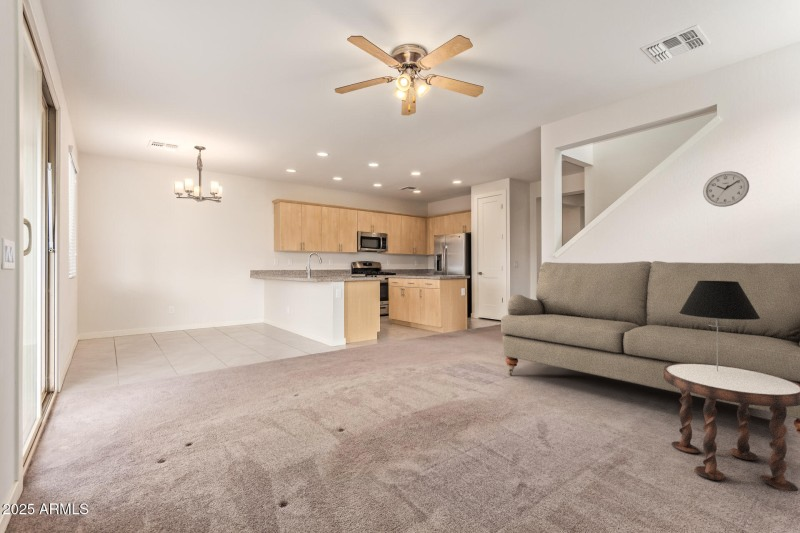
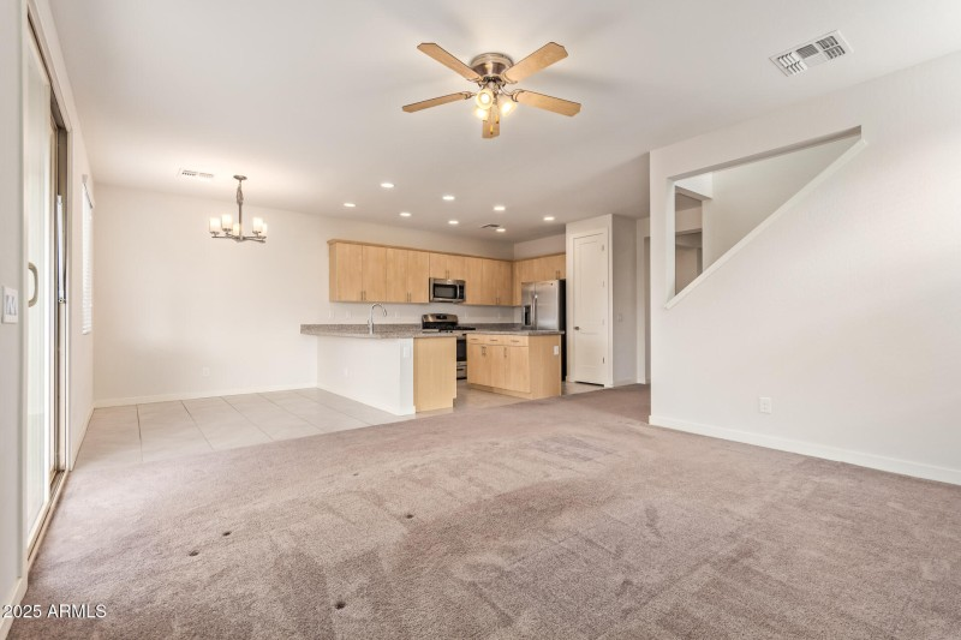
- side table (737, 416)
- wall clock (725, 189)
- sofa (642, 325)
- table lamp (717, 325)
